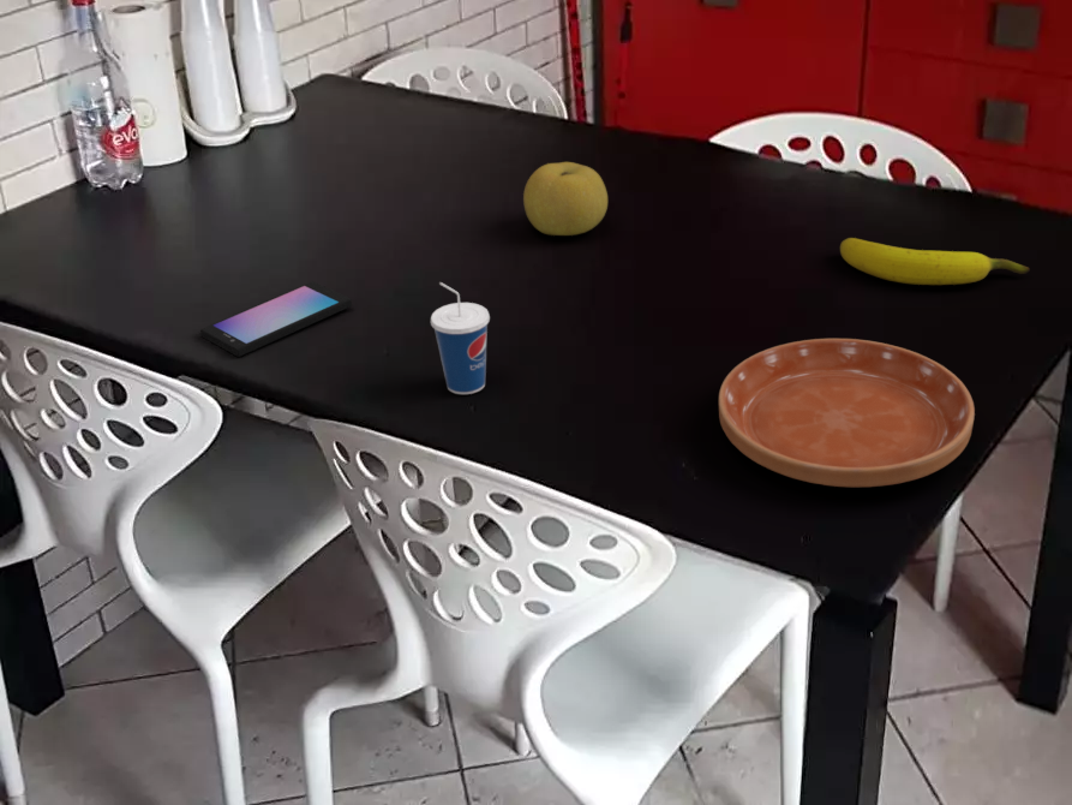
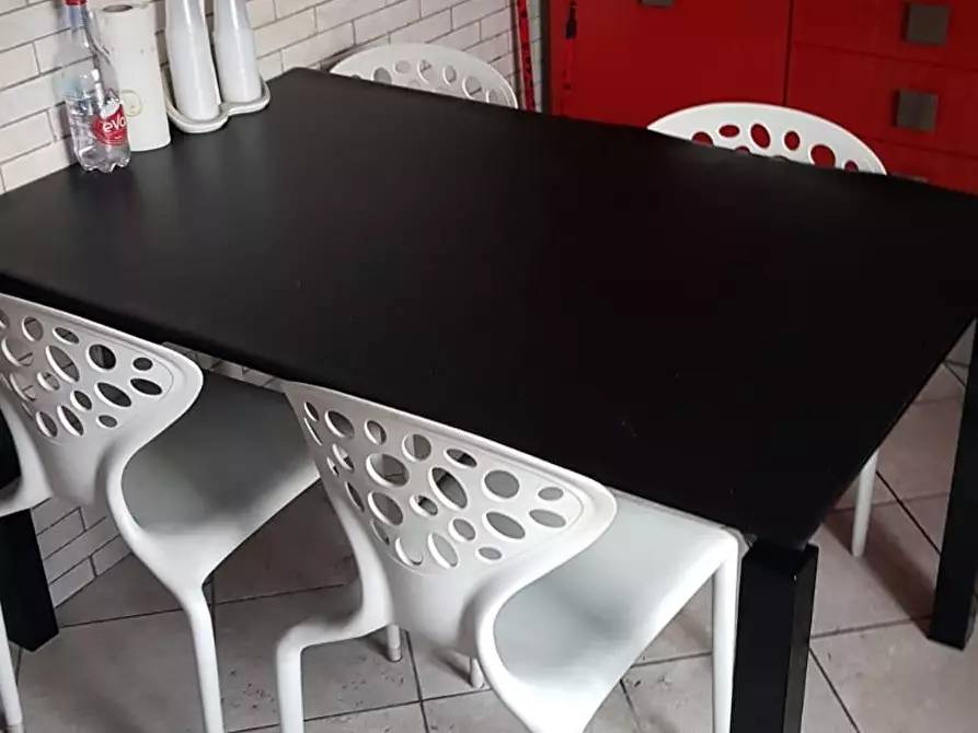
- banana (928, 257)
- cup (461, 330)
- smartphone (276, 317)
- fruit (565, 198)
- saucer (843, 415)
